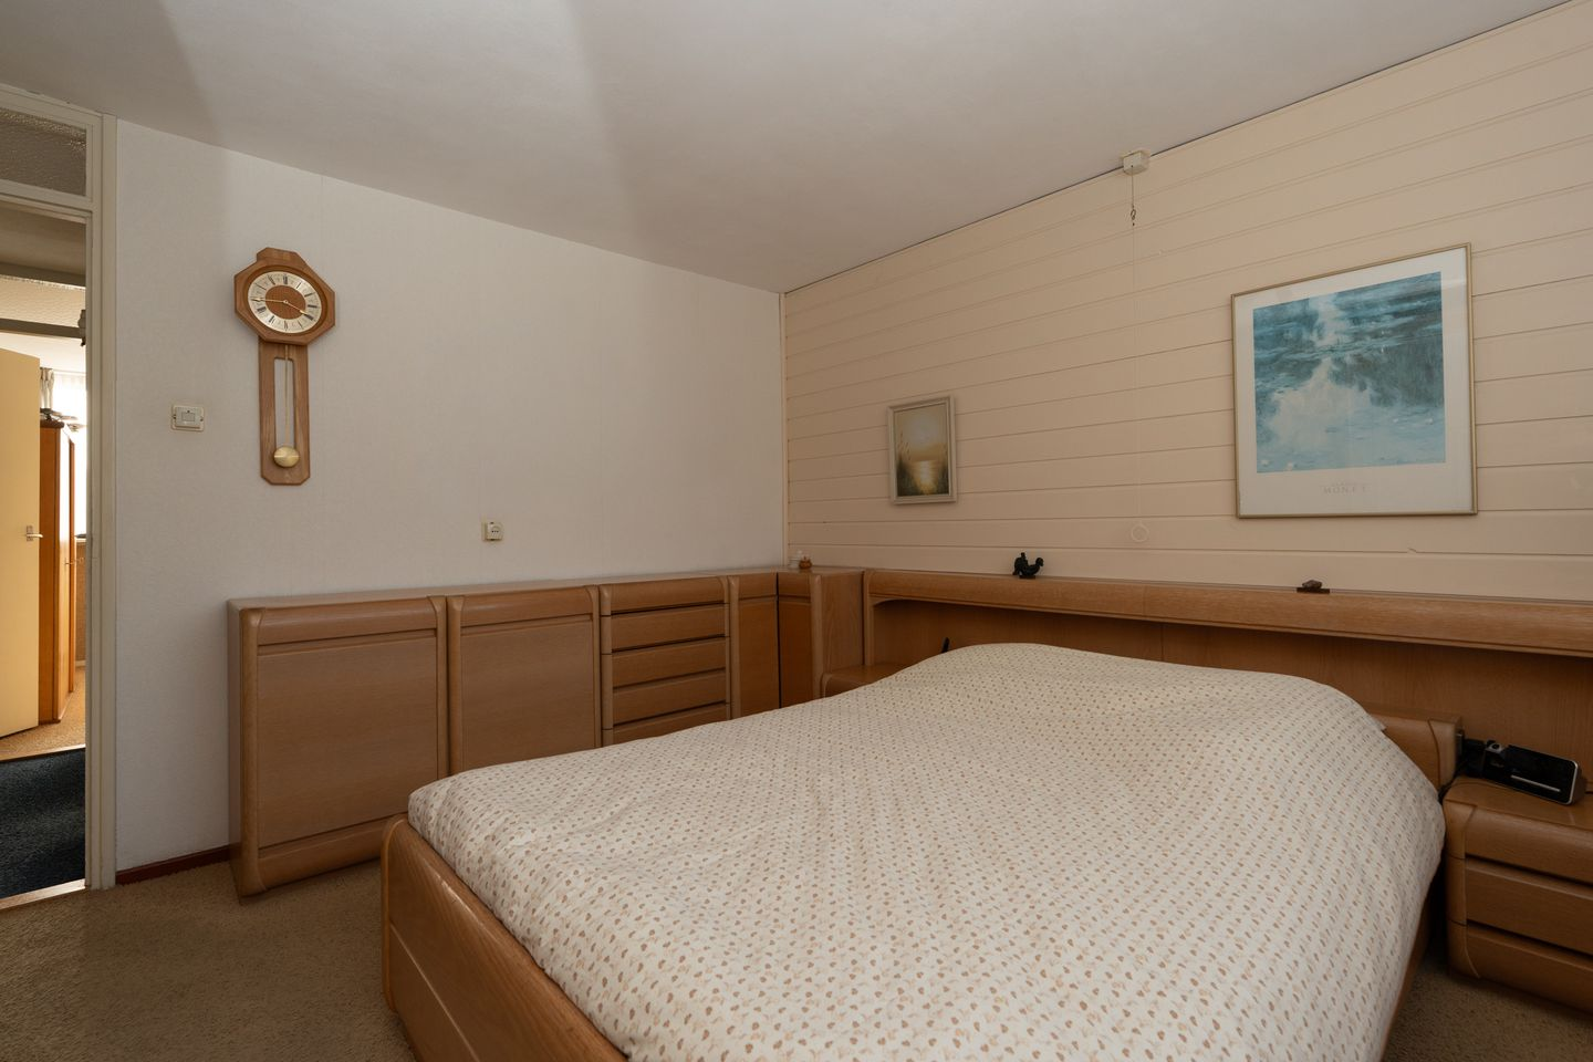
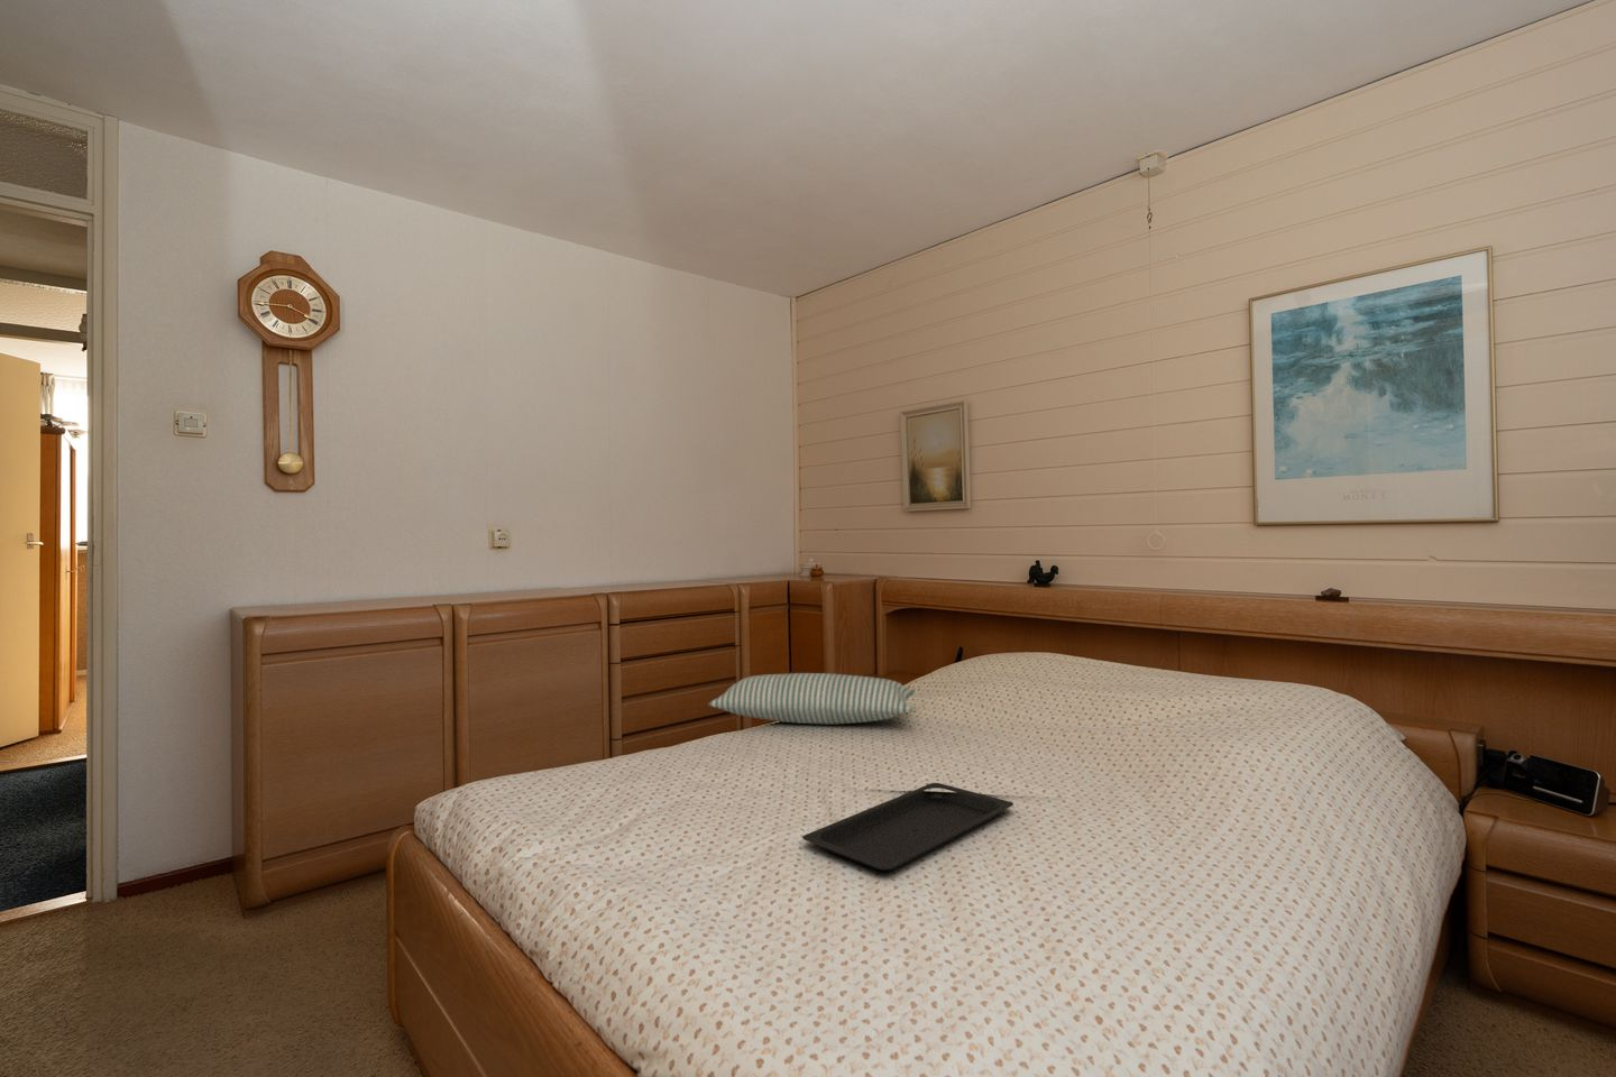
+ pillow (815, 698)
+ serving tray (914, 825)
